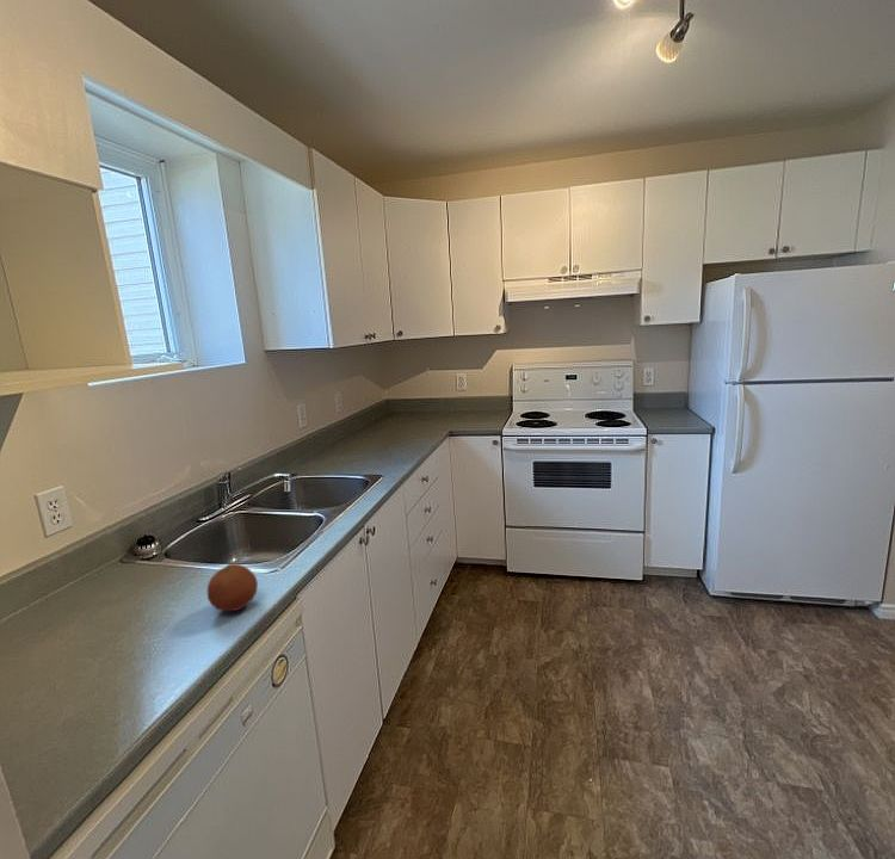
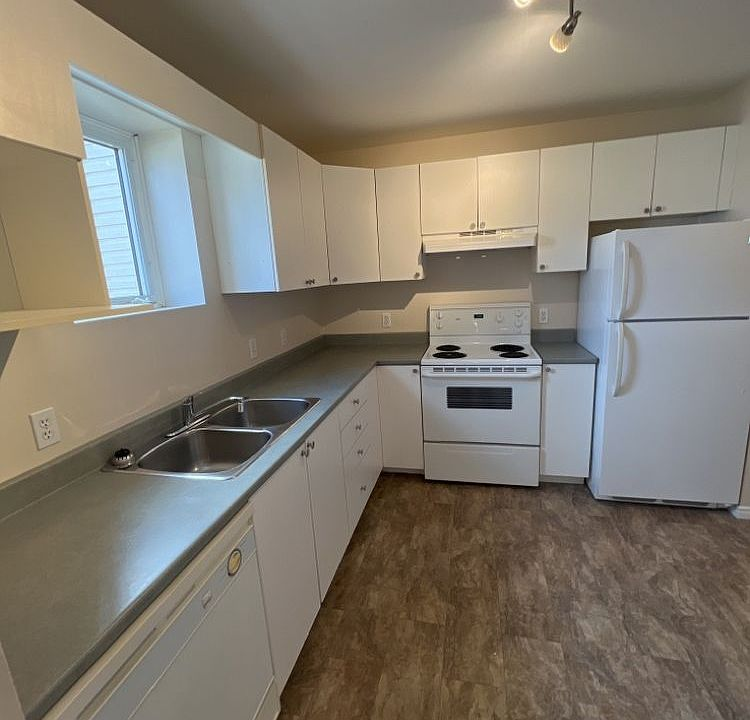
- fruit (232, 586)
